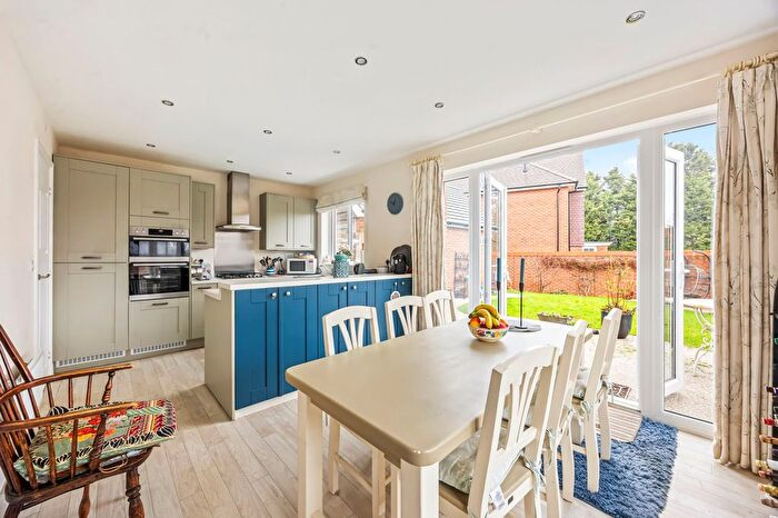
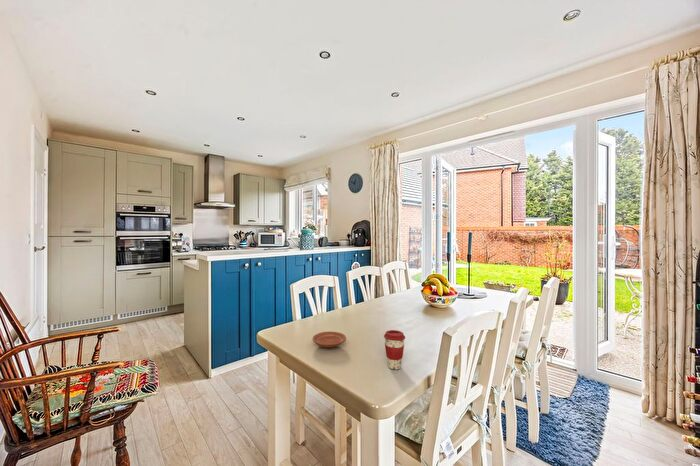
+ plate (329, 341)
+ coffee cup (394, 349)
